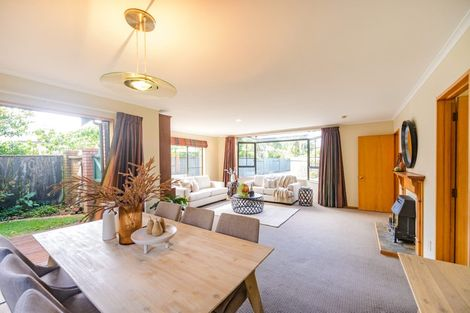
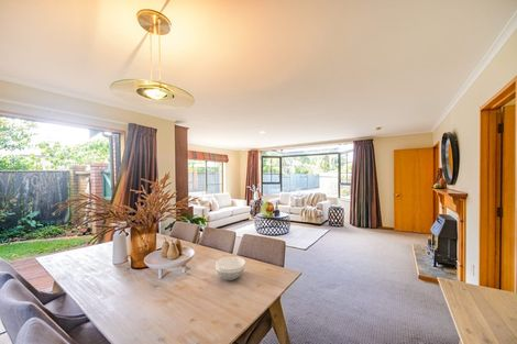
+ bowl (230, 268)
